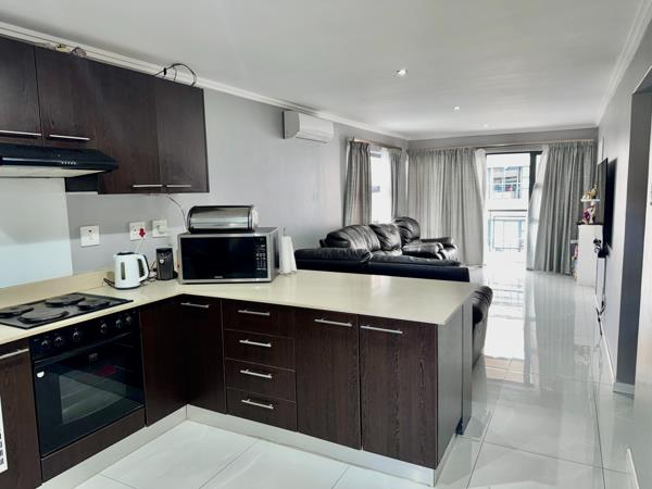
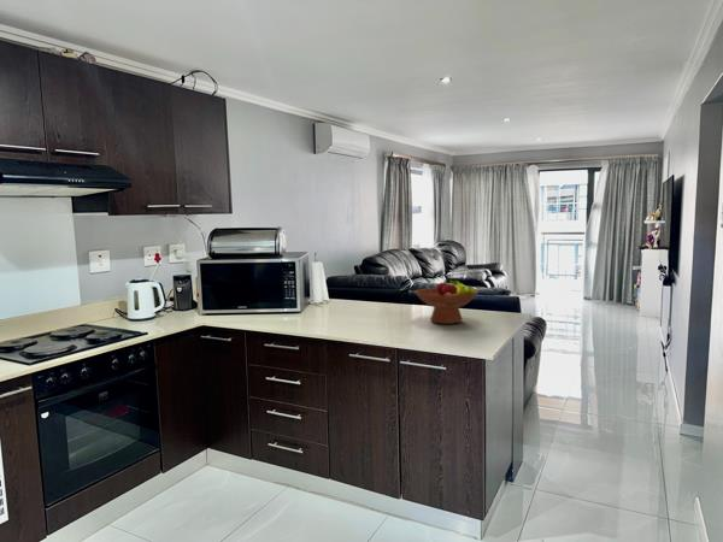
+ fruit bowl (446, 300)
